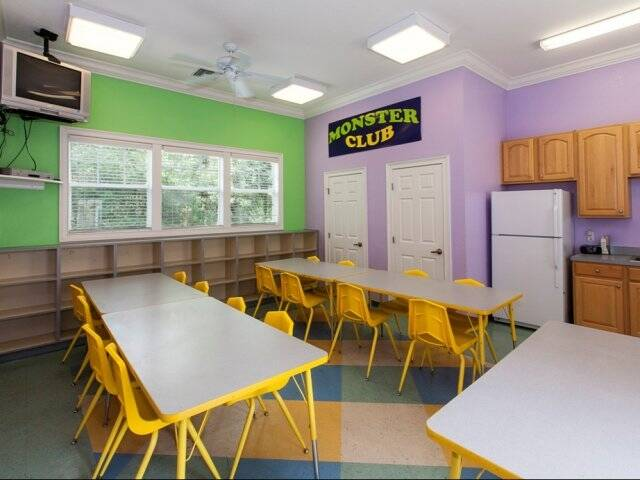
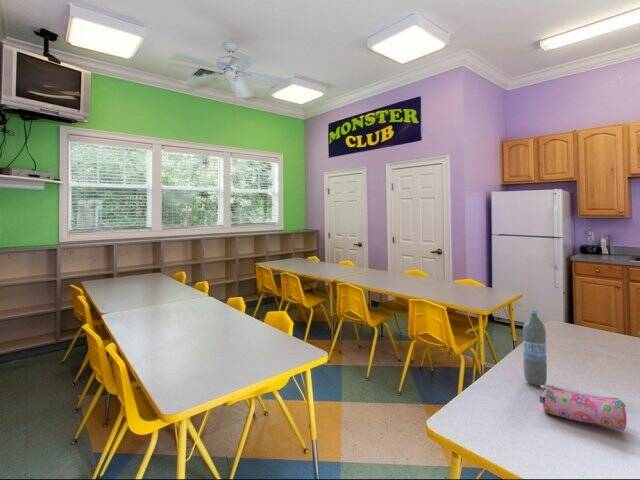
+ pencil case (581, 406)
+ water bottle (534, 347)
